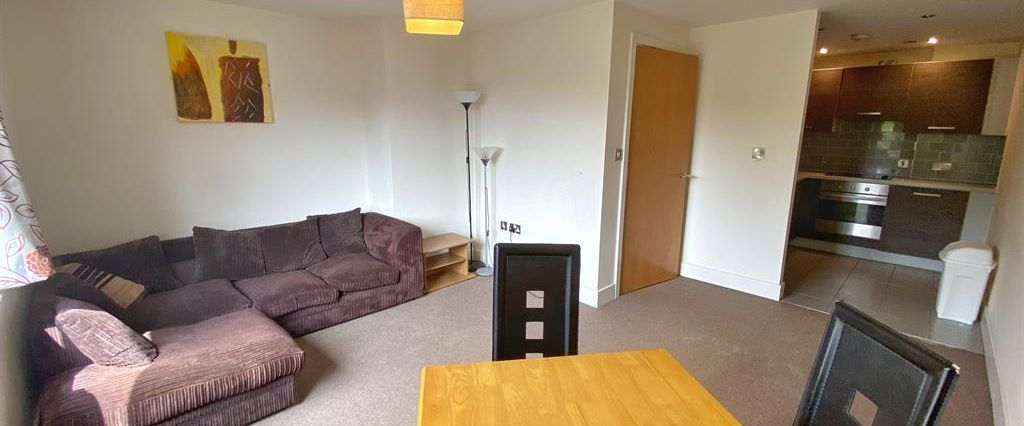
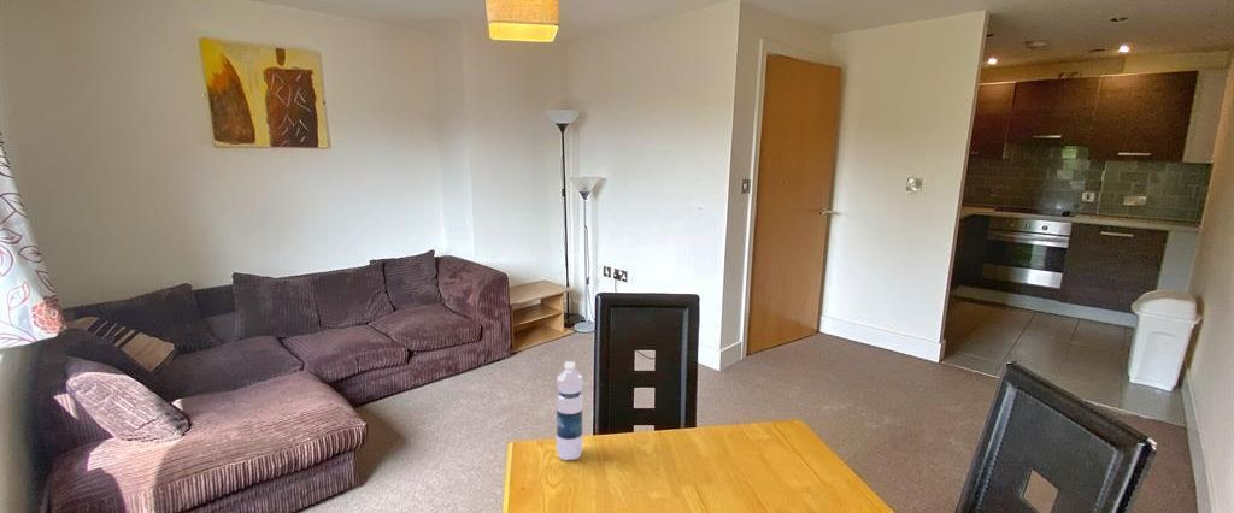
+ water bottle (569, 409)
